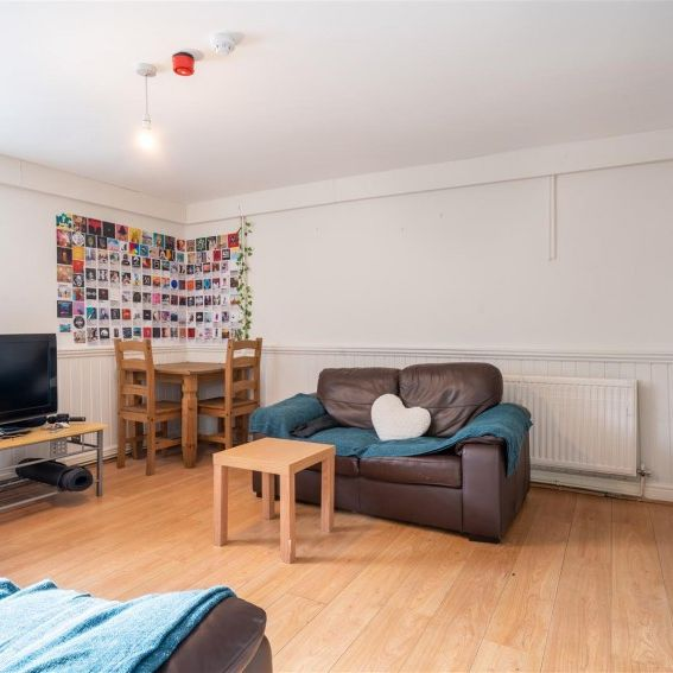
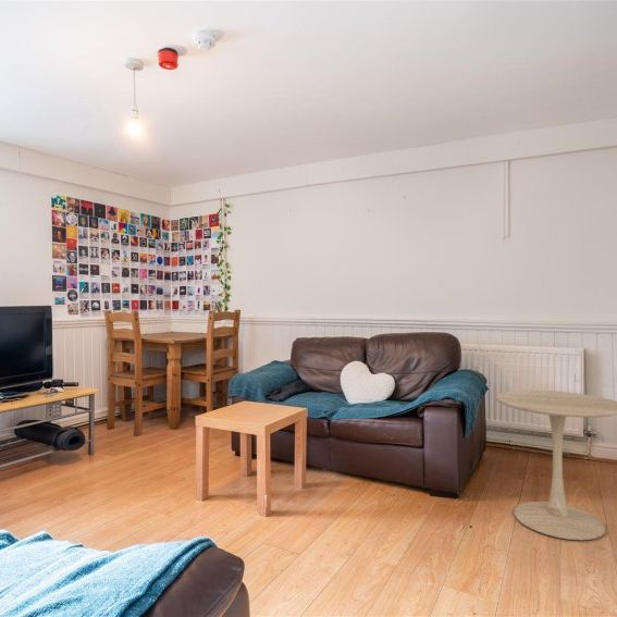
+ side table (557, 460)
